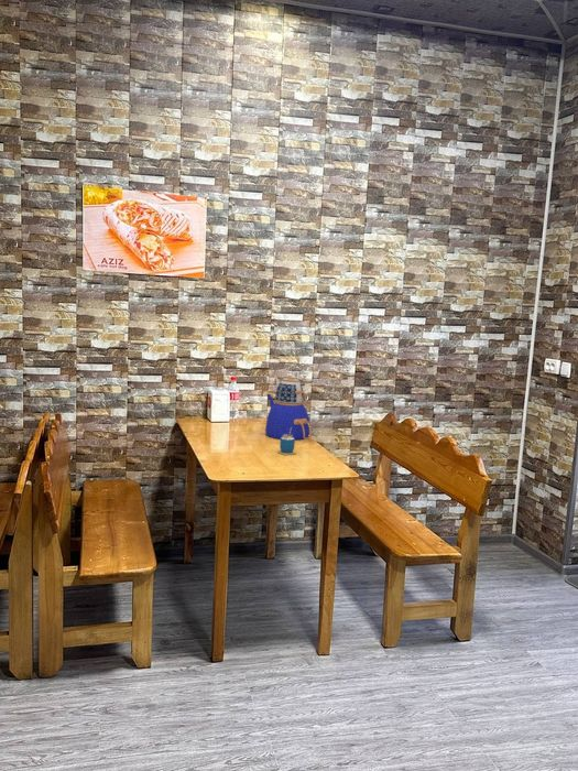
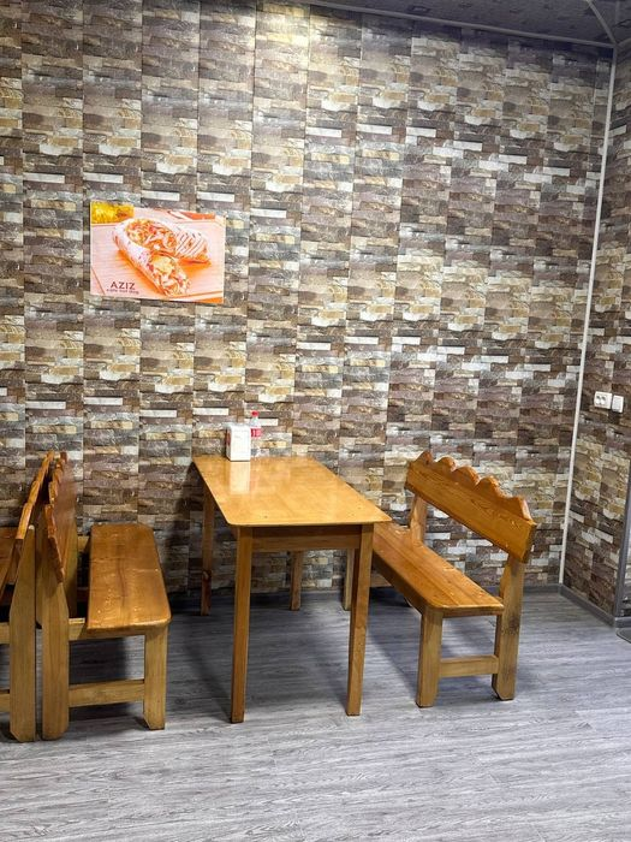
- cup (287, 439)
- teapot (288, 404)
